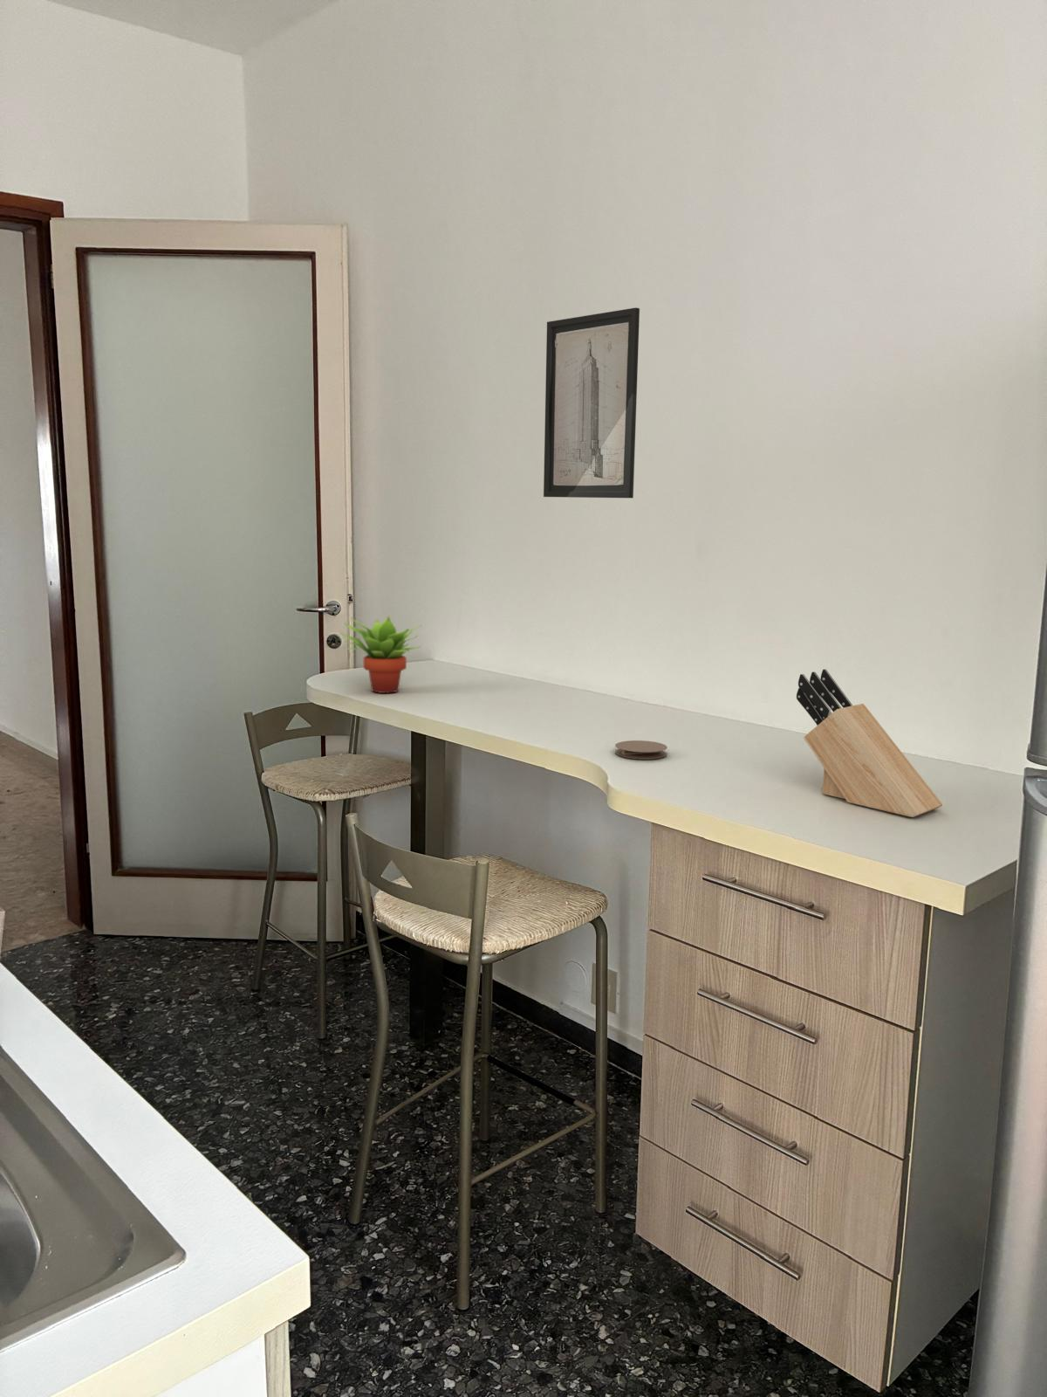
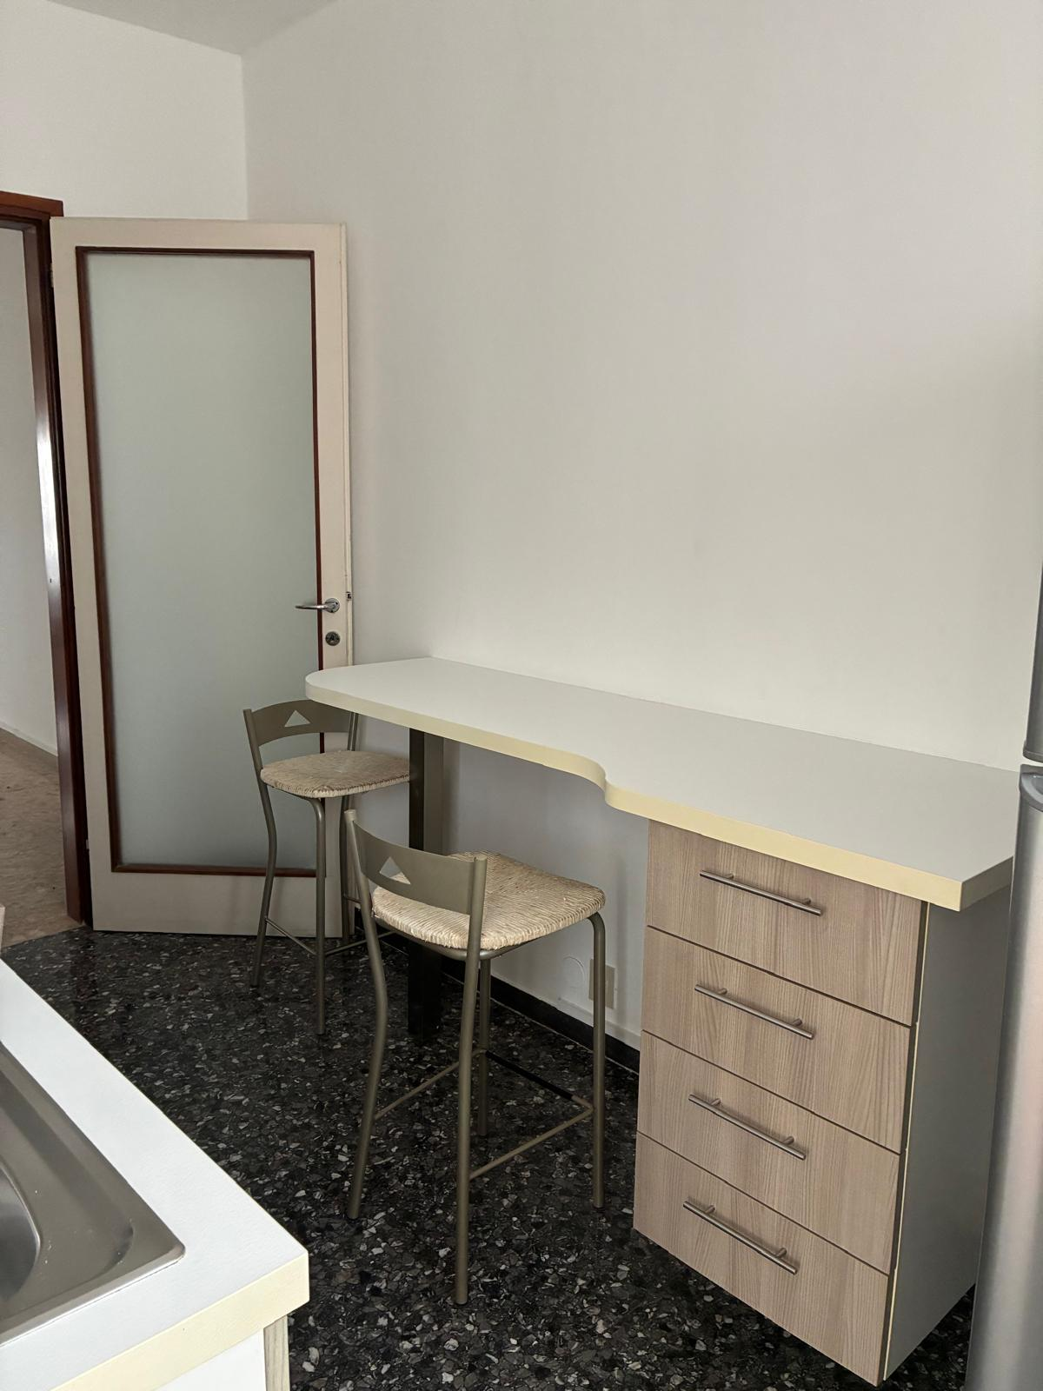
- knife block (863, 739)
- wall art (589, 407)
- succulent plant (382, 652)
- coaster (640, 749)
